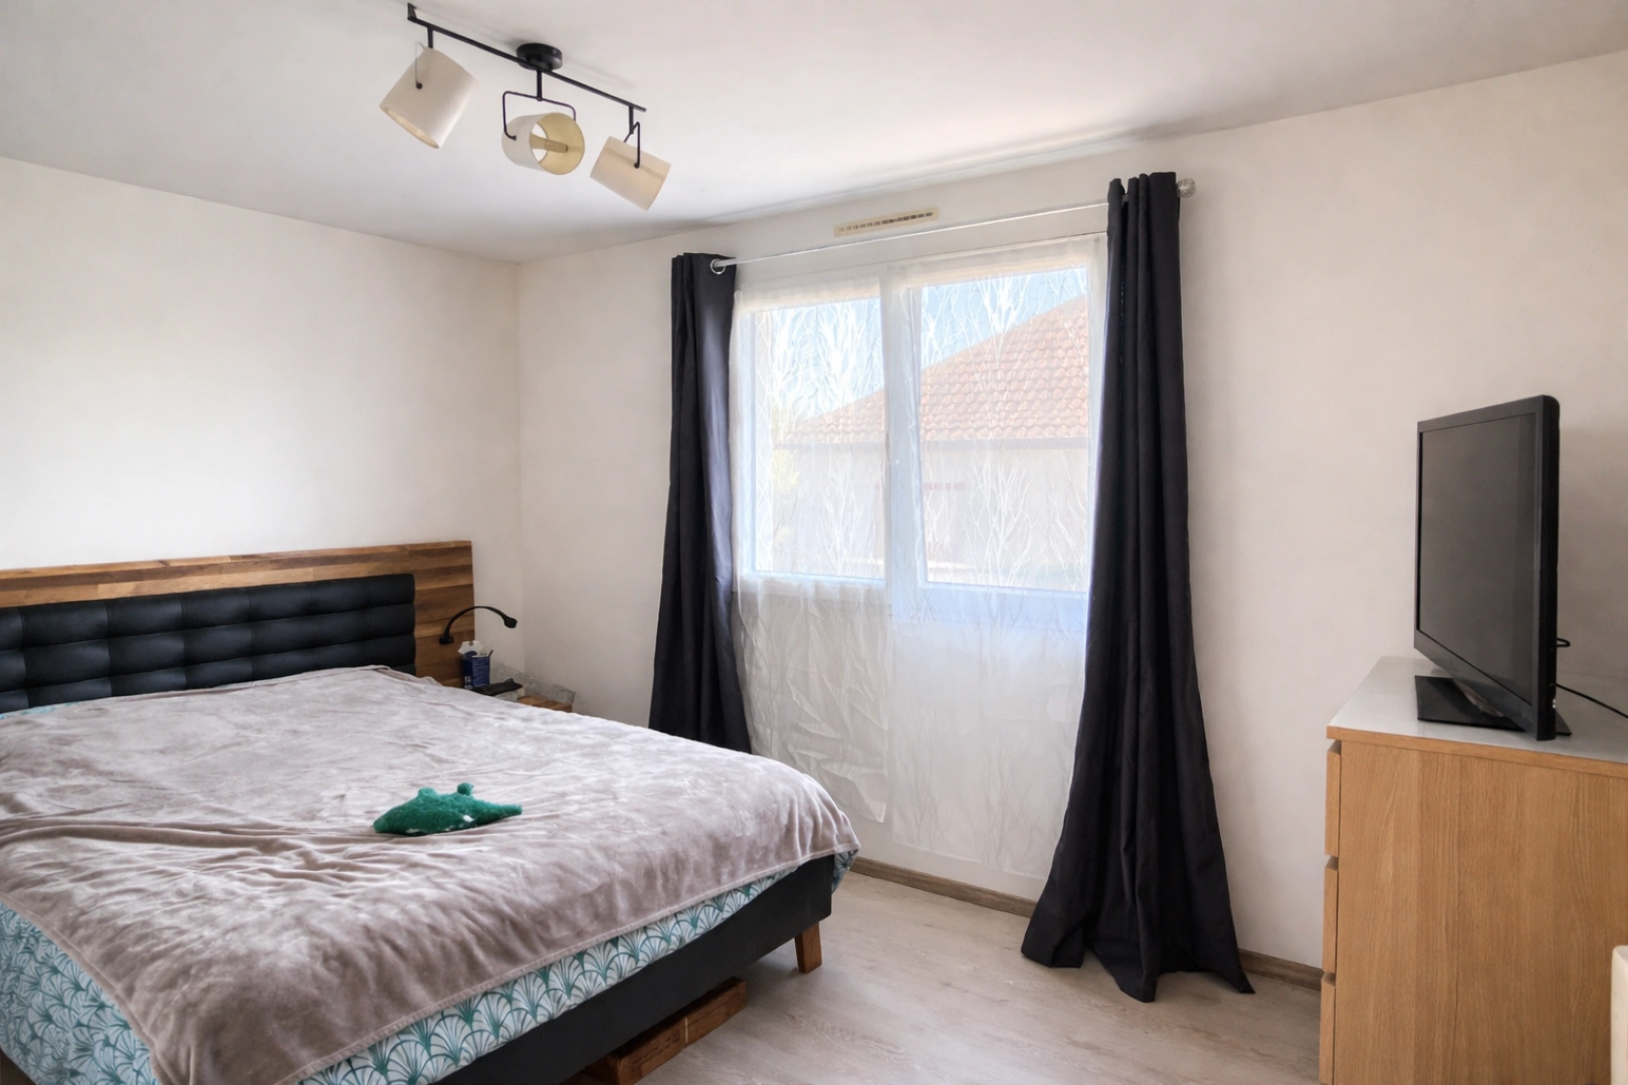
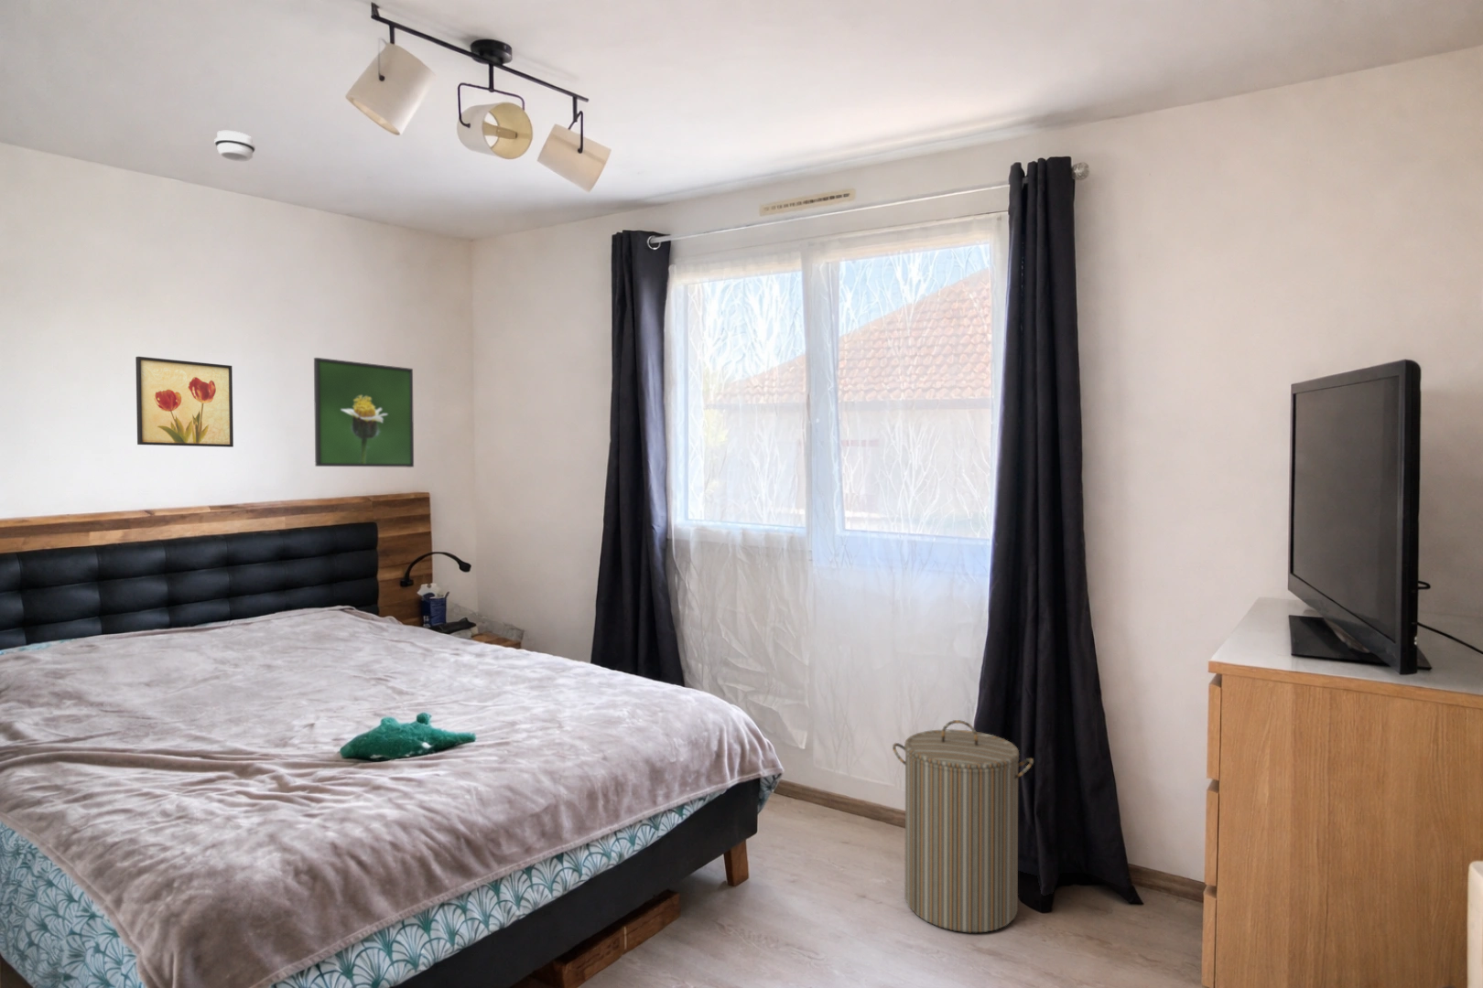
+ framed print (366, 415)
+ wall art (185, 404)
+ smoke detector (234, 147)
+ laundry hamper (960, 813)
